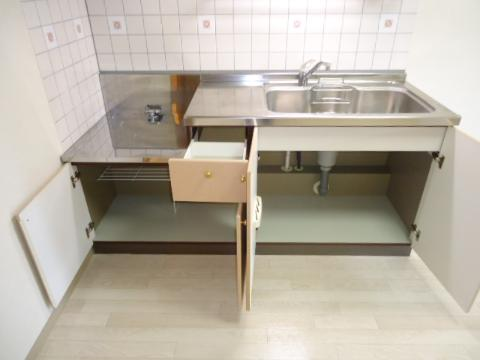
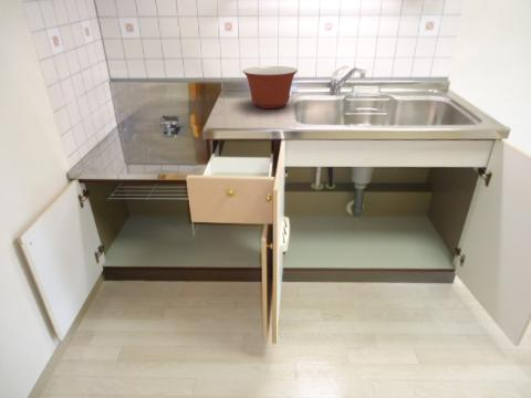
+ mixing bowl (270, 87)
